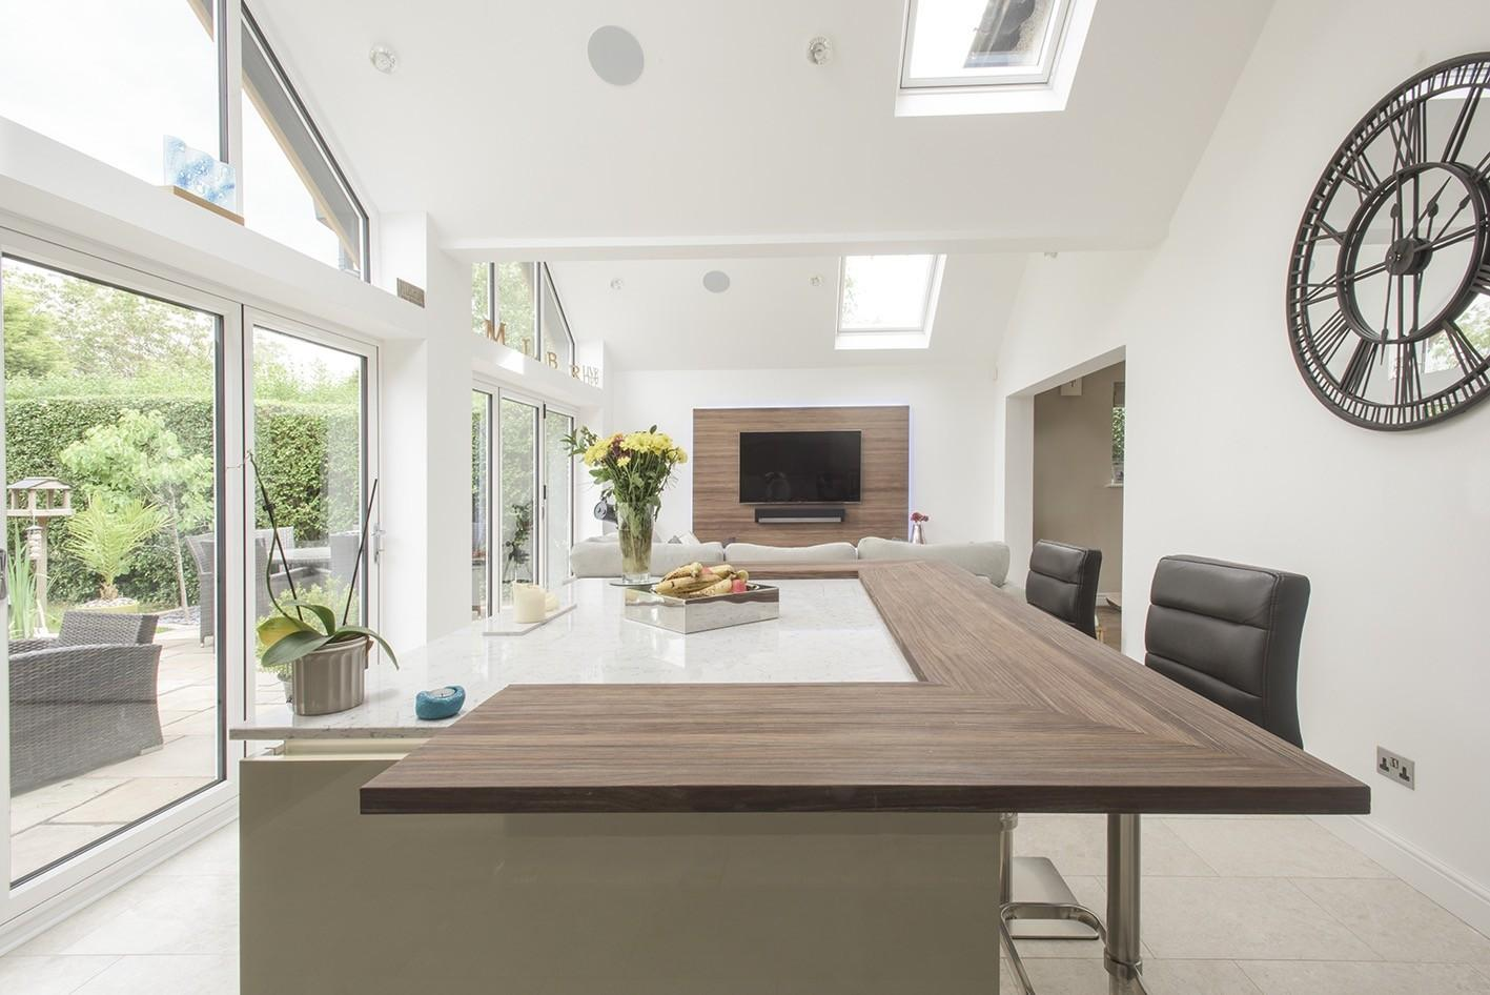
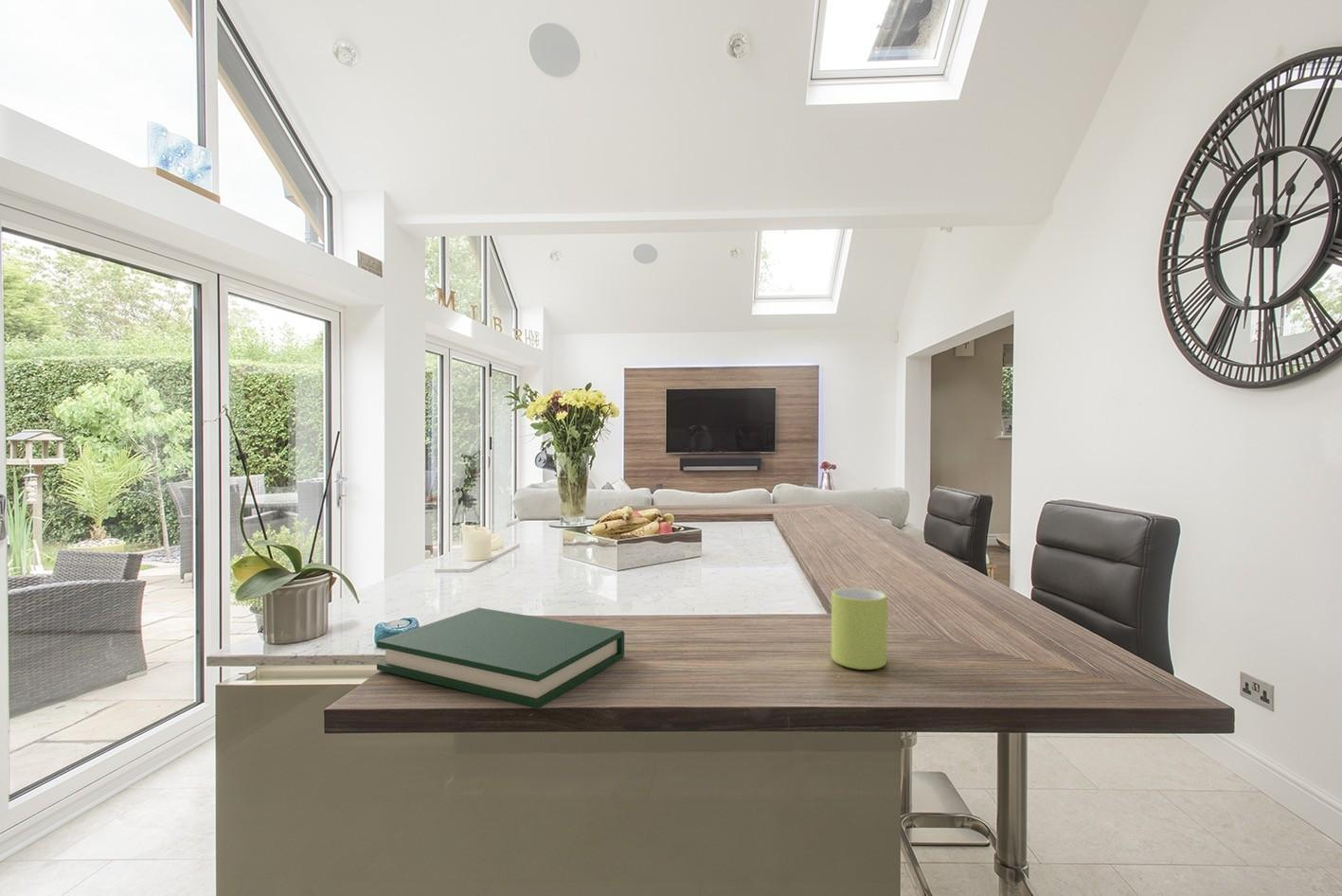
+ hardback book (504, 649)
+ mug (865, 625)
